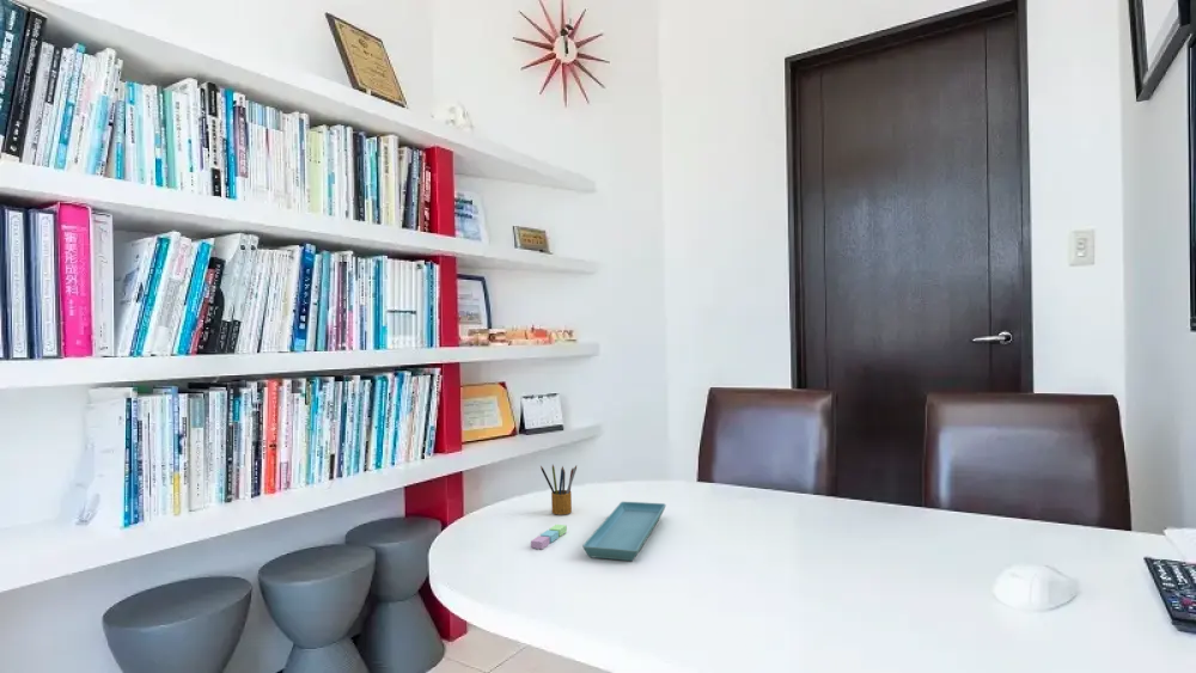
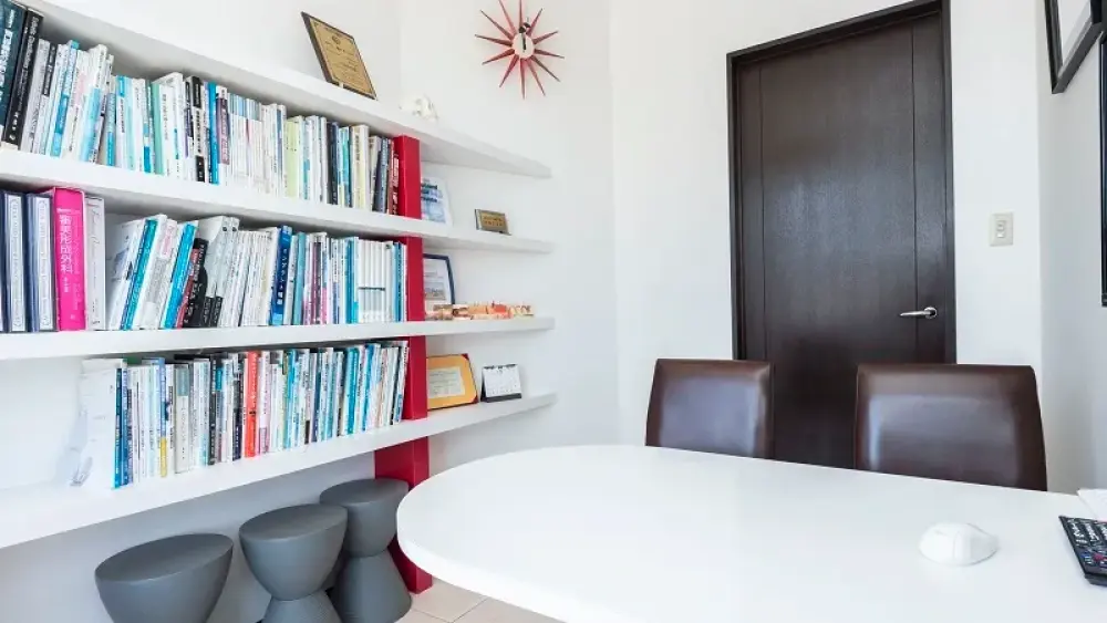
- saucer (628, 528)
- sticky notes (549, 536)
- pencil box (560, 487)
